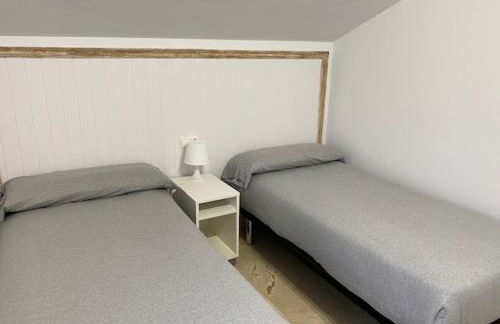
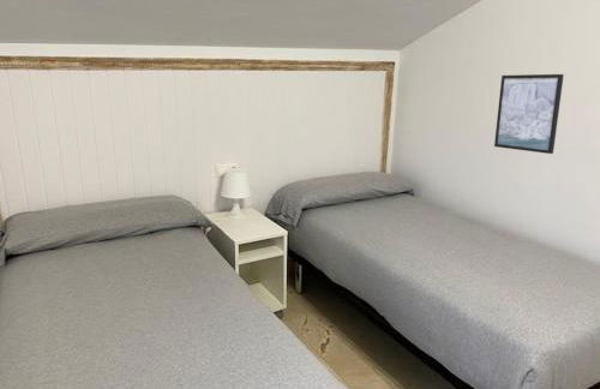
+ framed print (526, 113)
